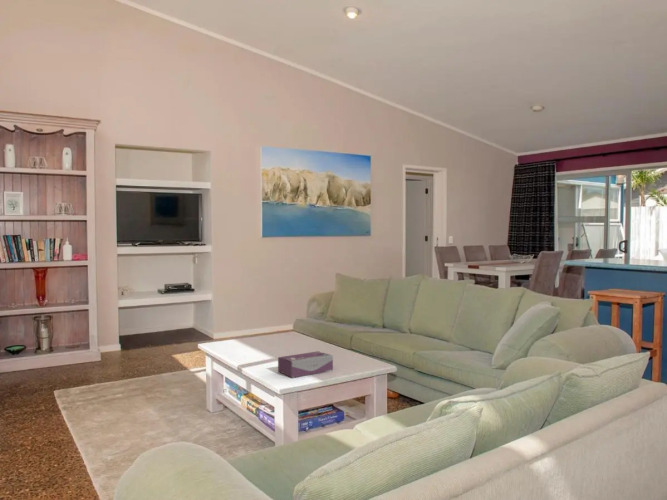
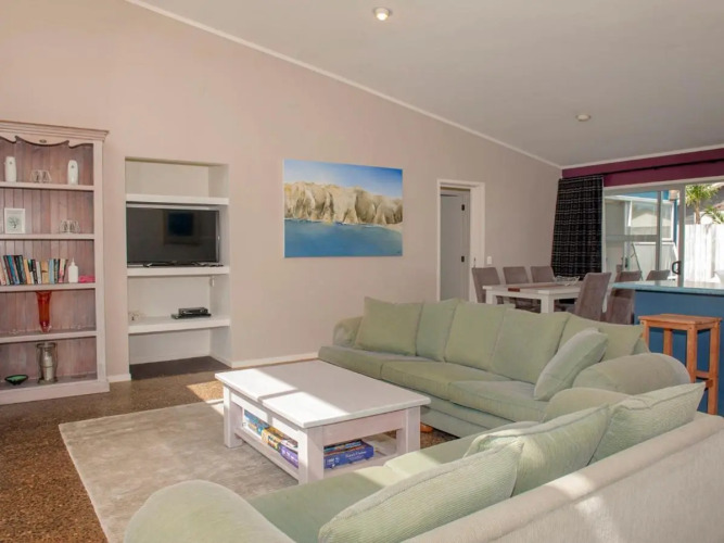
- tissue box (305, 363)
